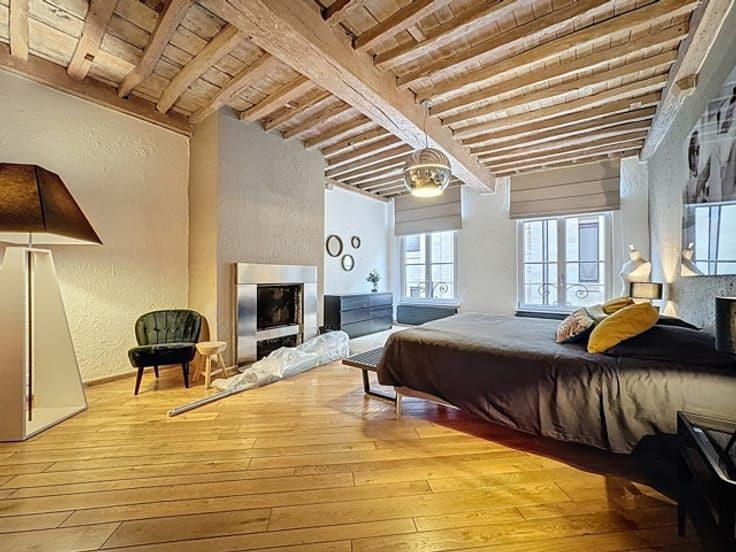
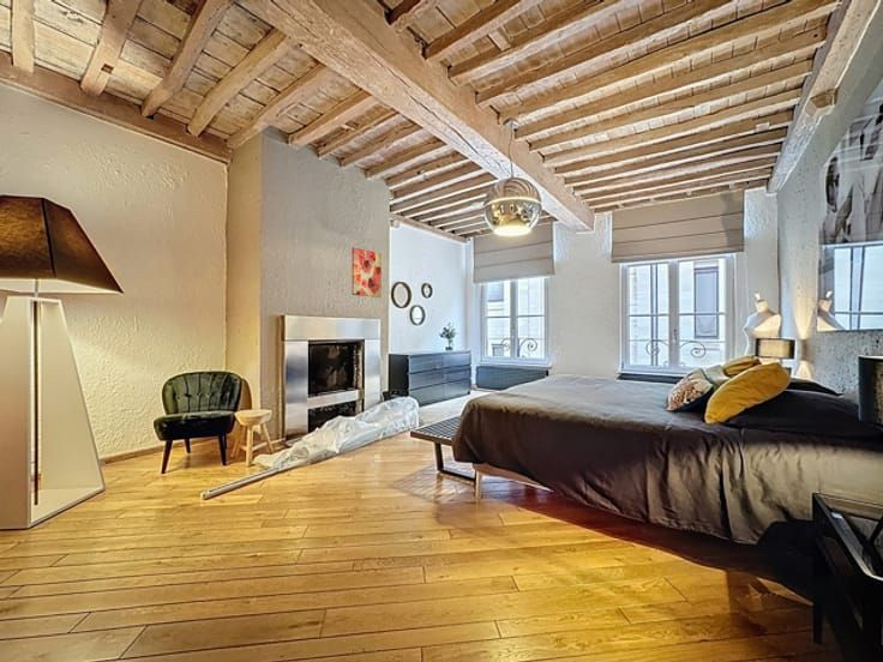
+ wall art (366, 273)
